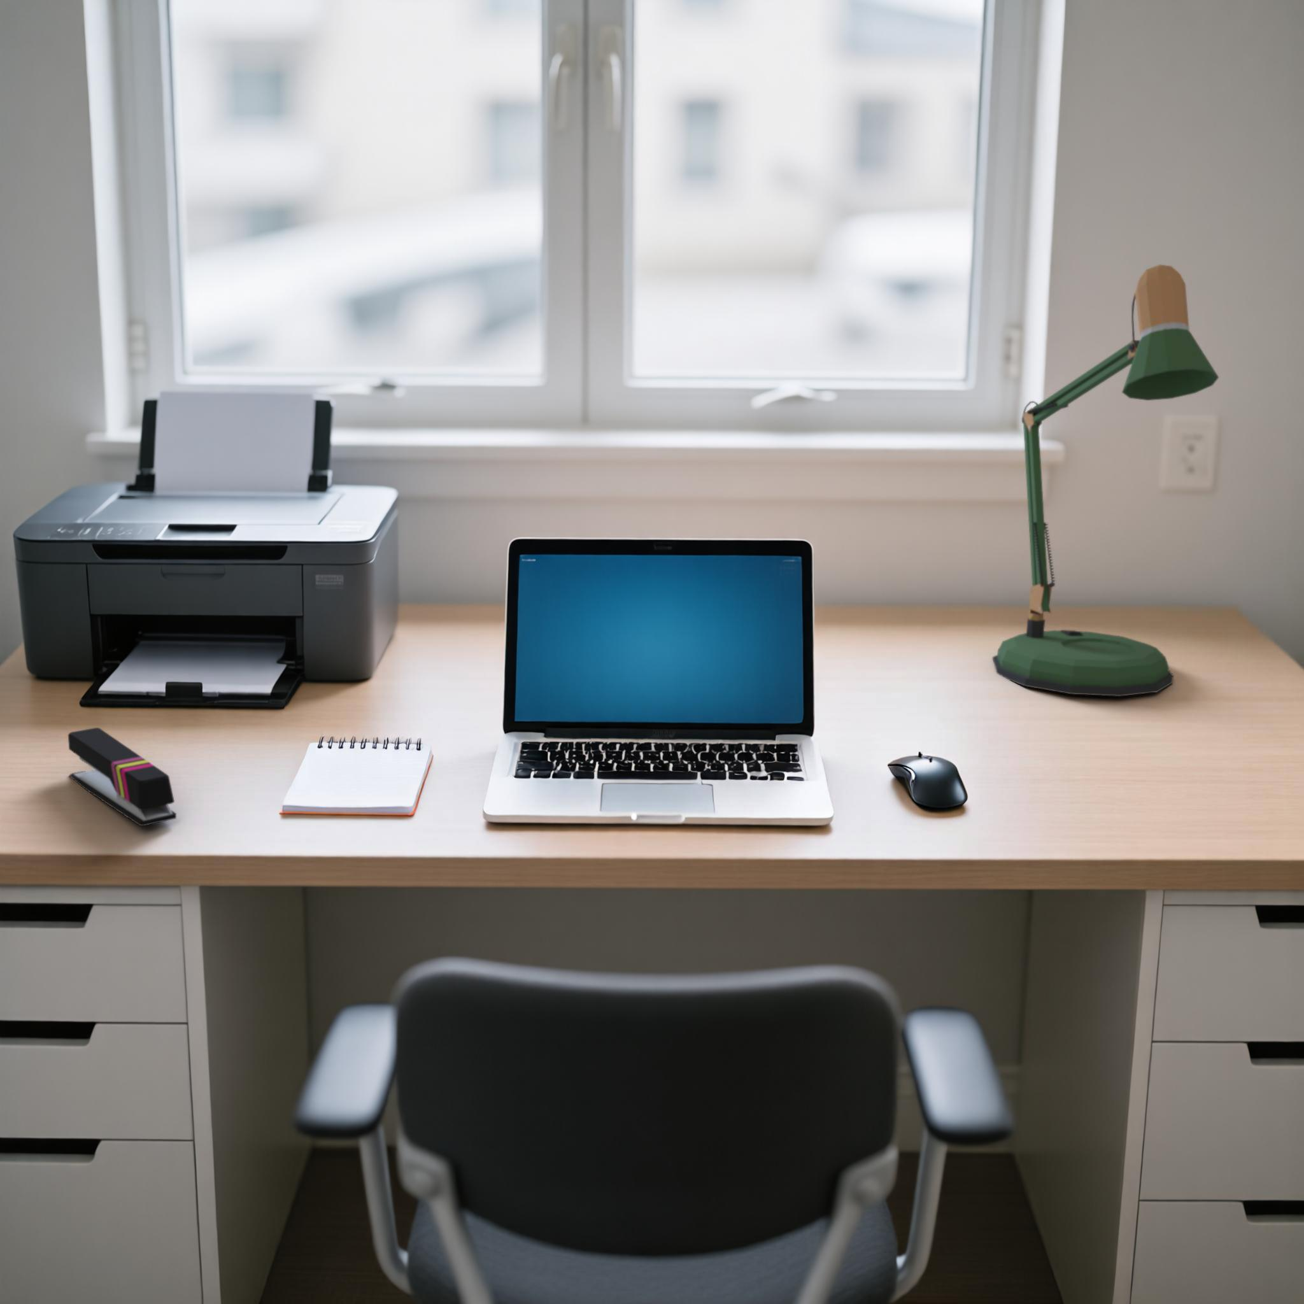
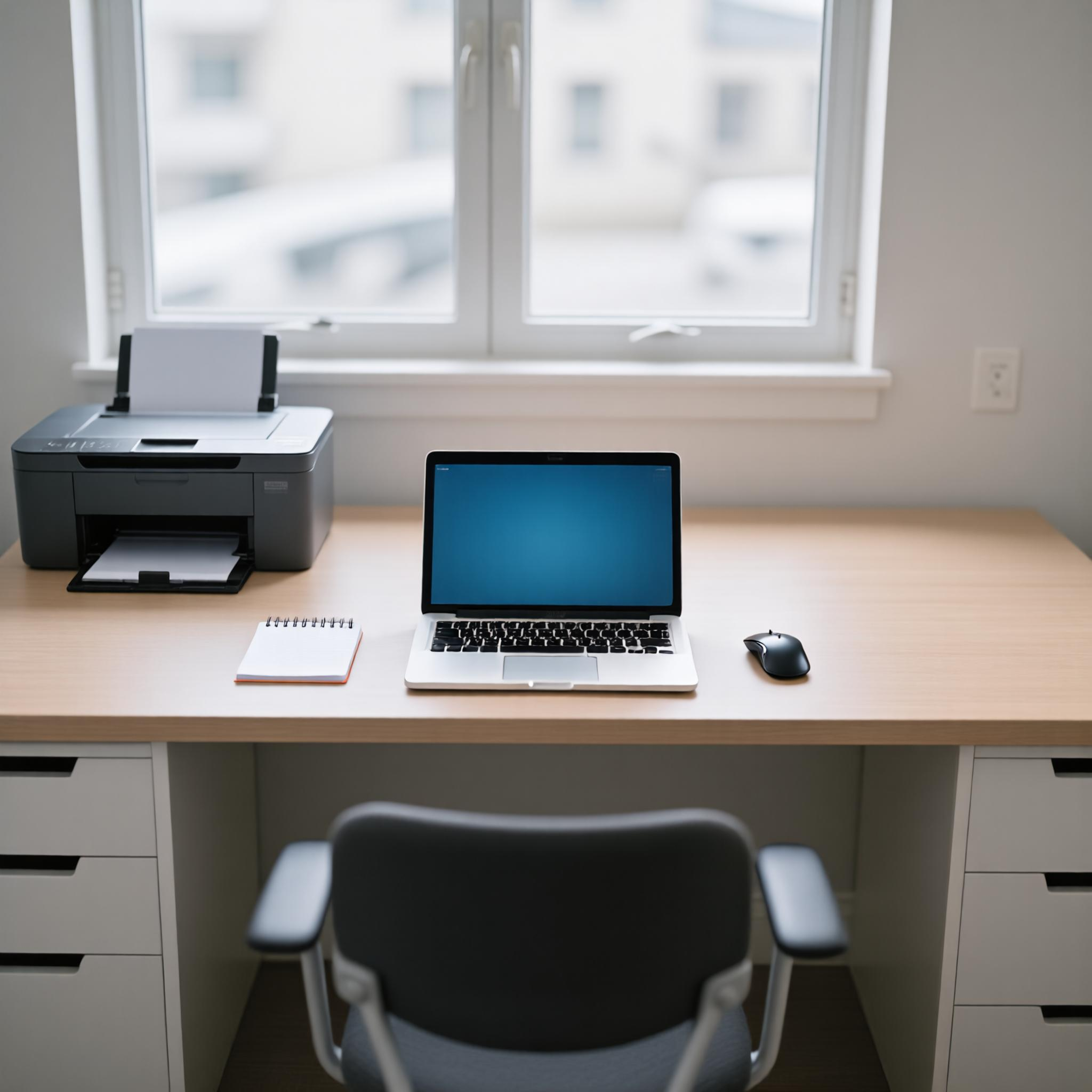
- desk lamp (1042, 492)
- stapler (119, 774)
